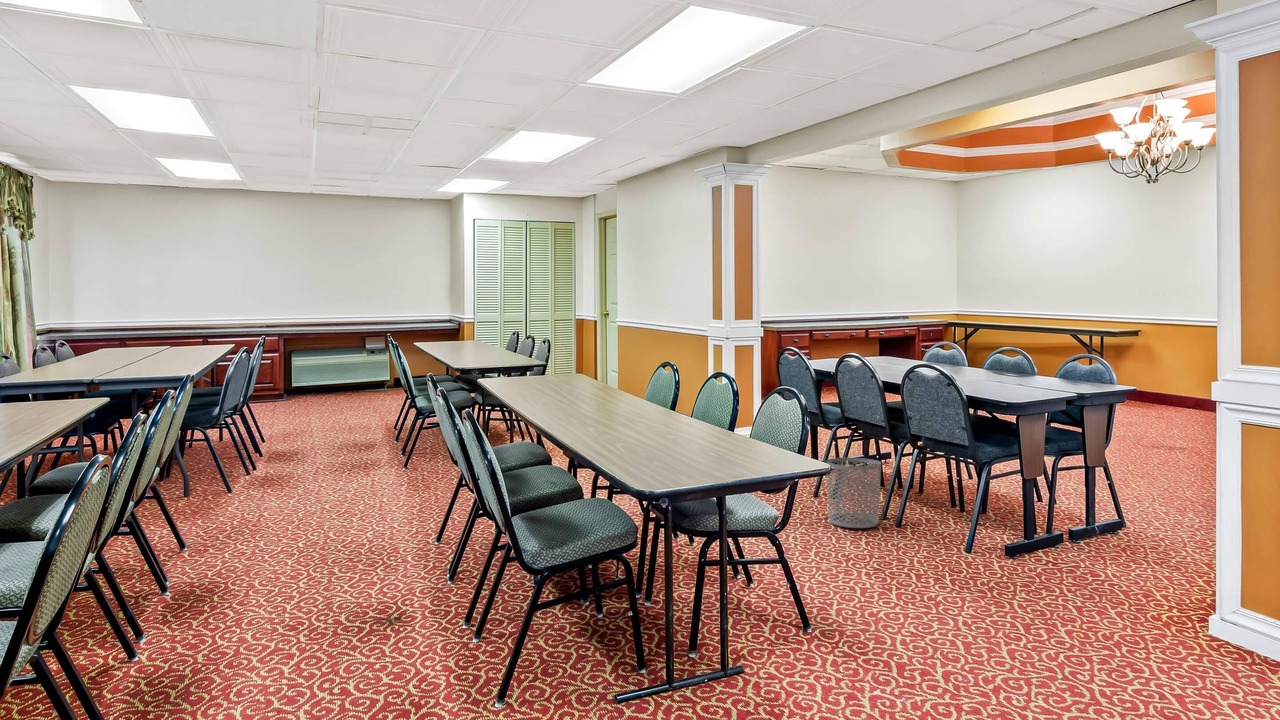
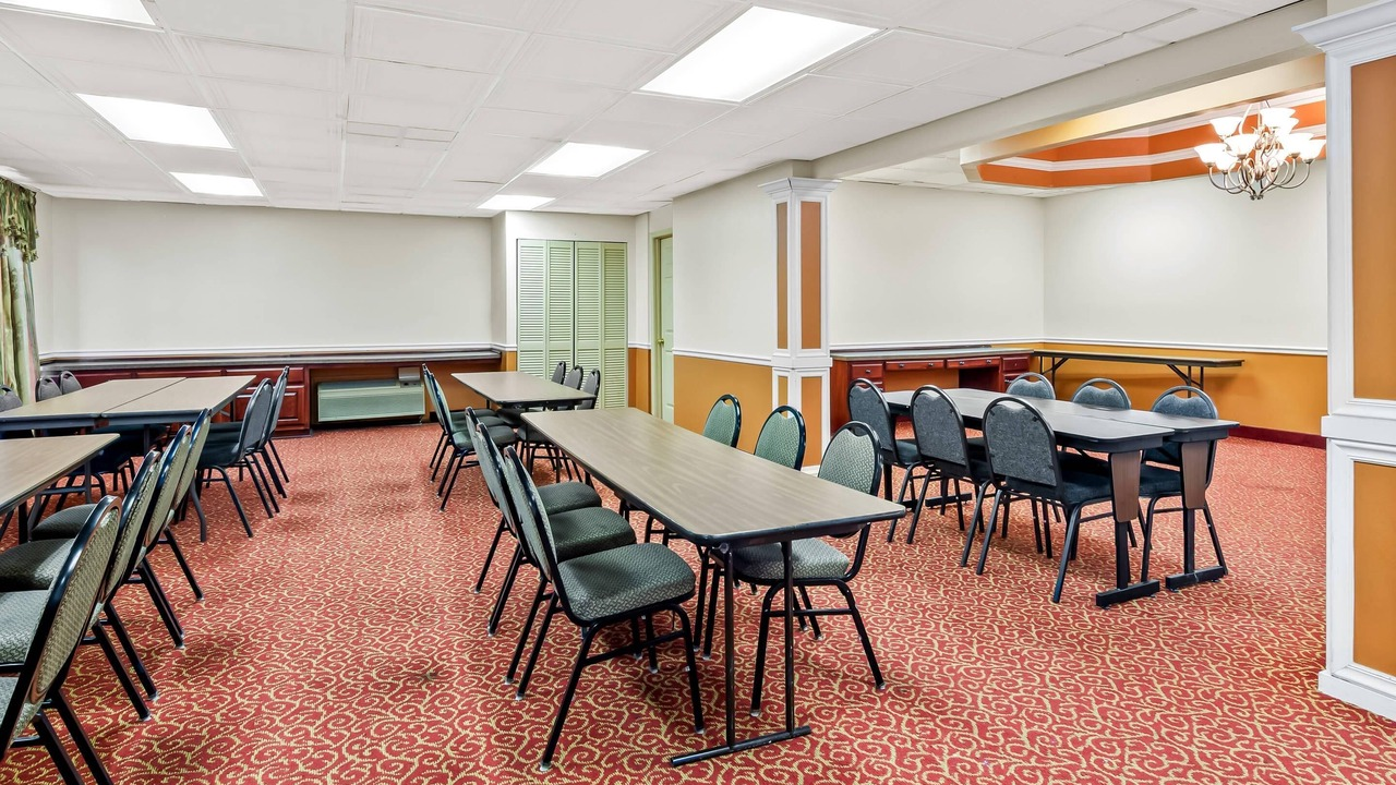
- waste bin (853, 492)
